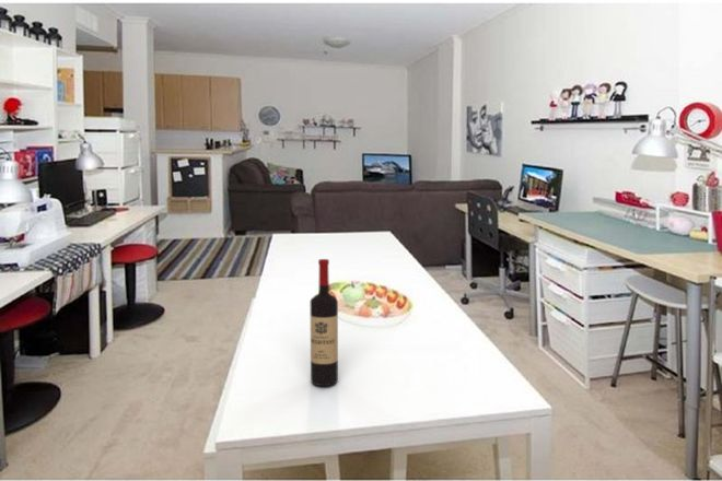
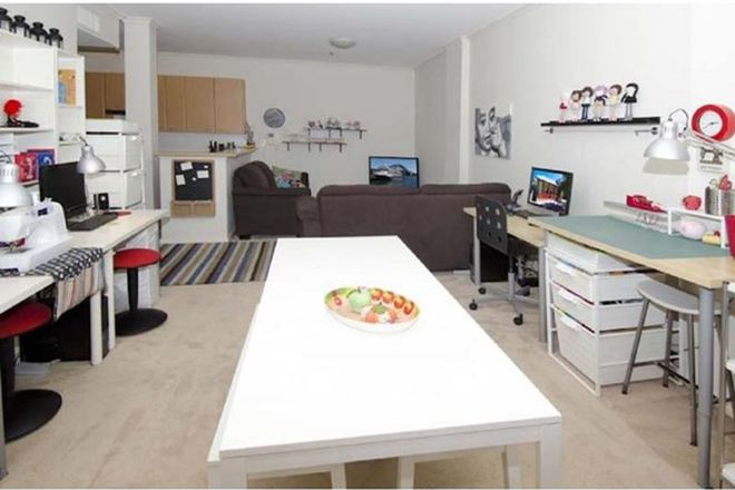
- wine bottle (324, 321)
